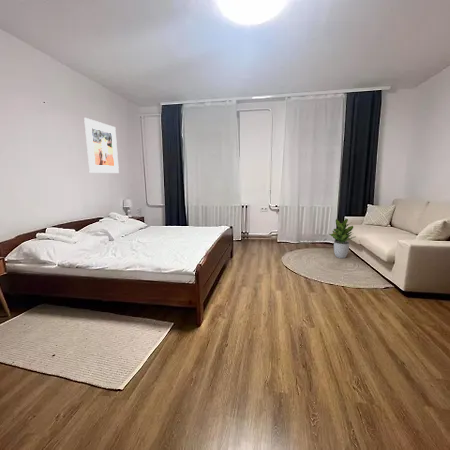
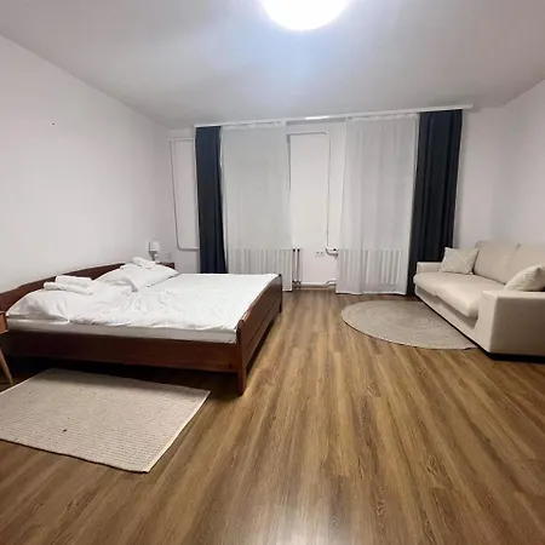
- potted plant (340, 237)
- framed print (103, 148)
